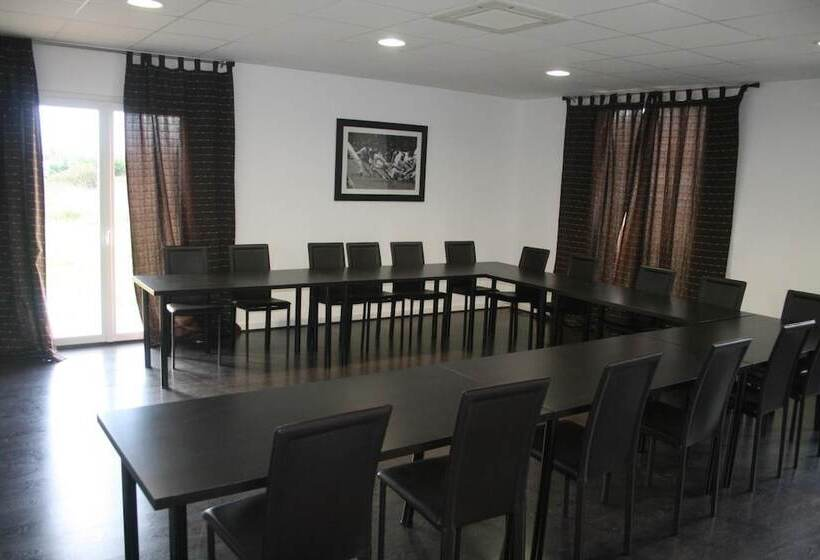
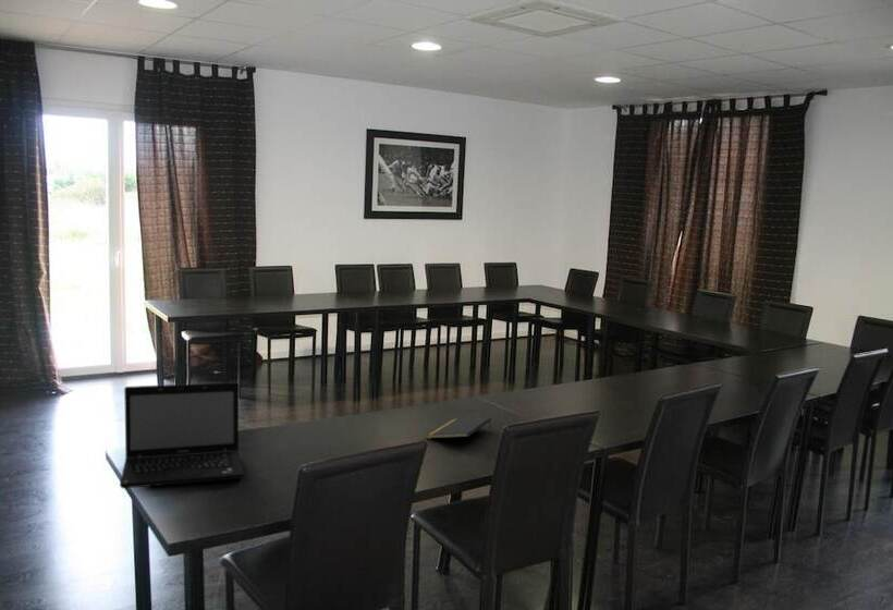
+ notepad (458, 427)
+ laptop (183, 432)
